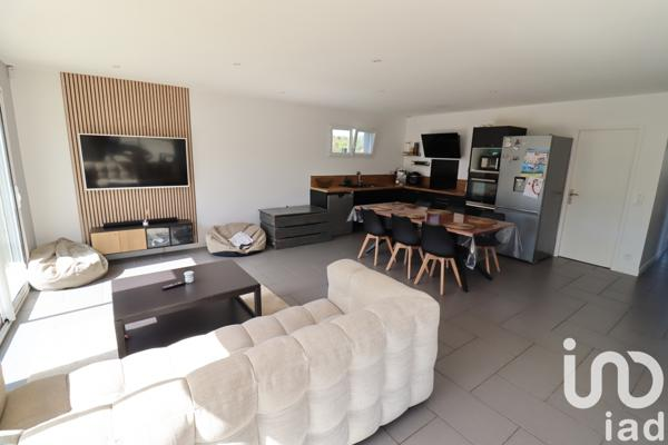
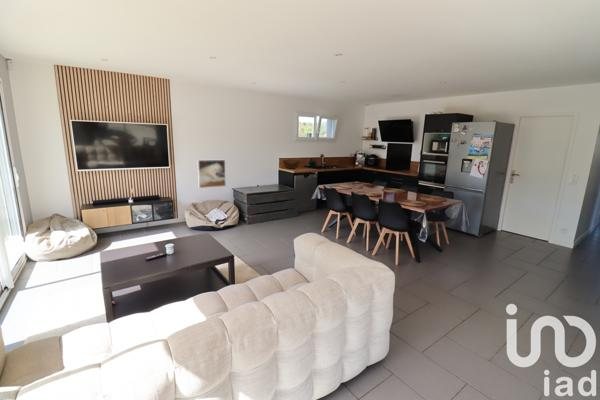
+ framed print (212, 173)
